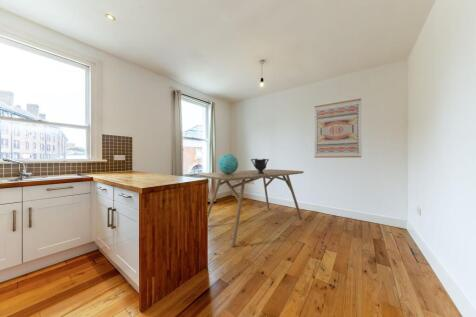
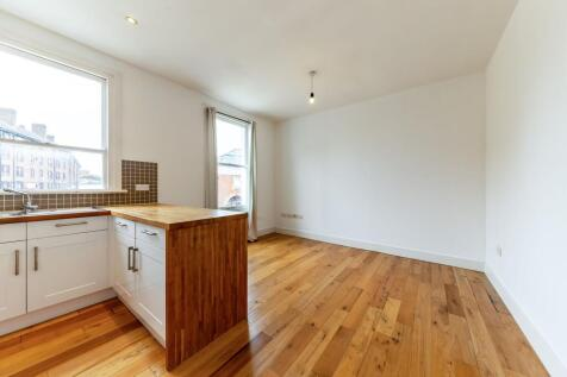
- decorative globe (228, 163)
- dining table (265, 195)
- wall art (336, 130)
- decorative urn (260, 166)
